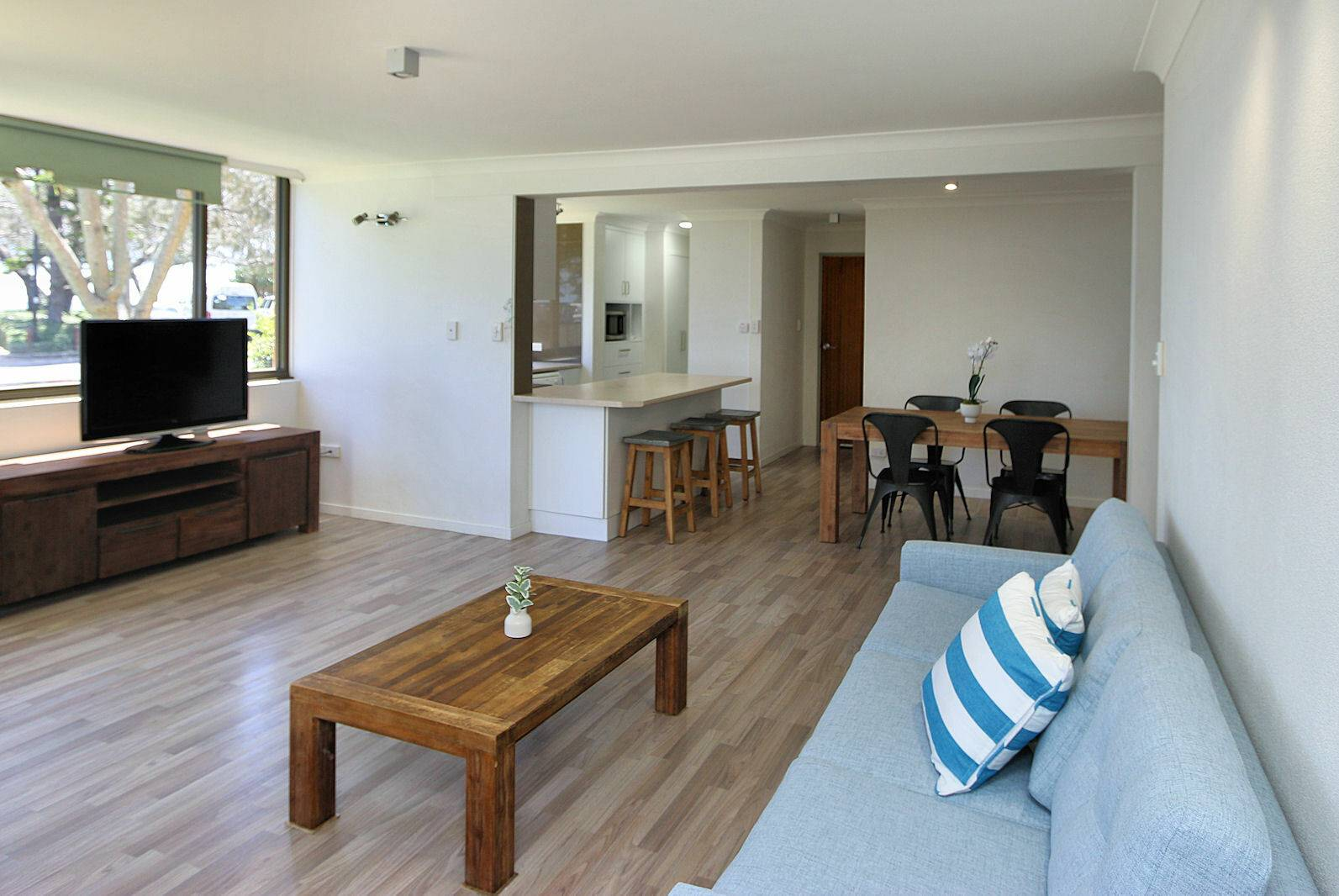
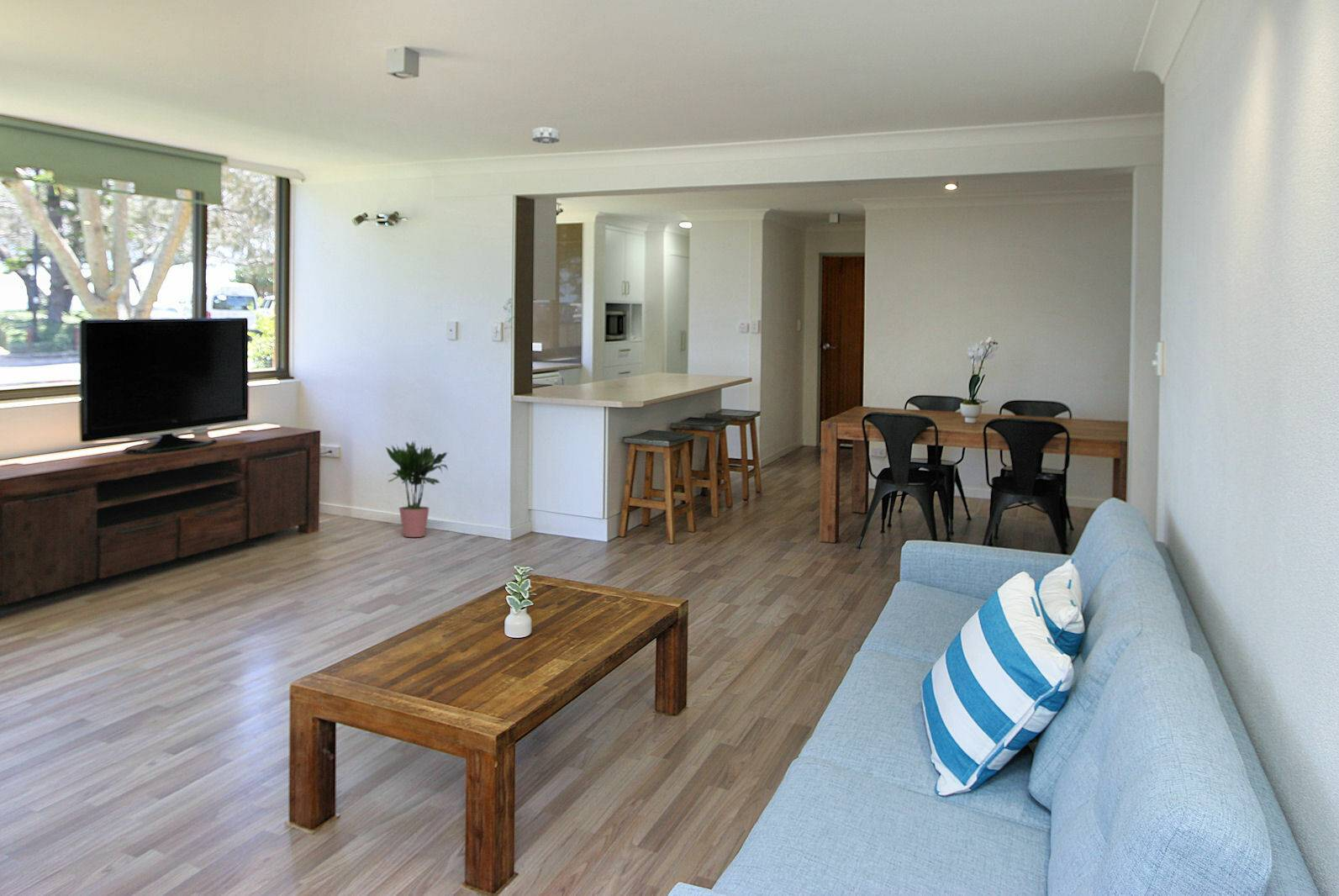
+ potted plant (423, 488)
+ smoke detector (546, 134)
